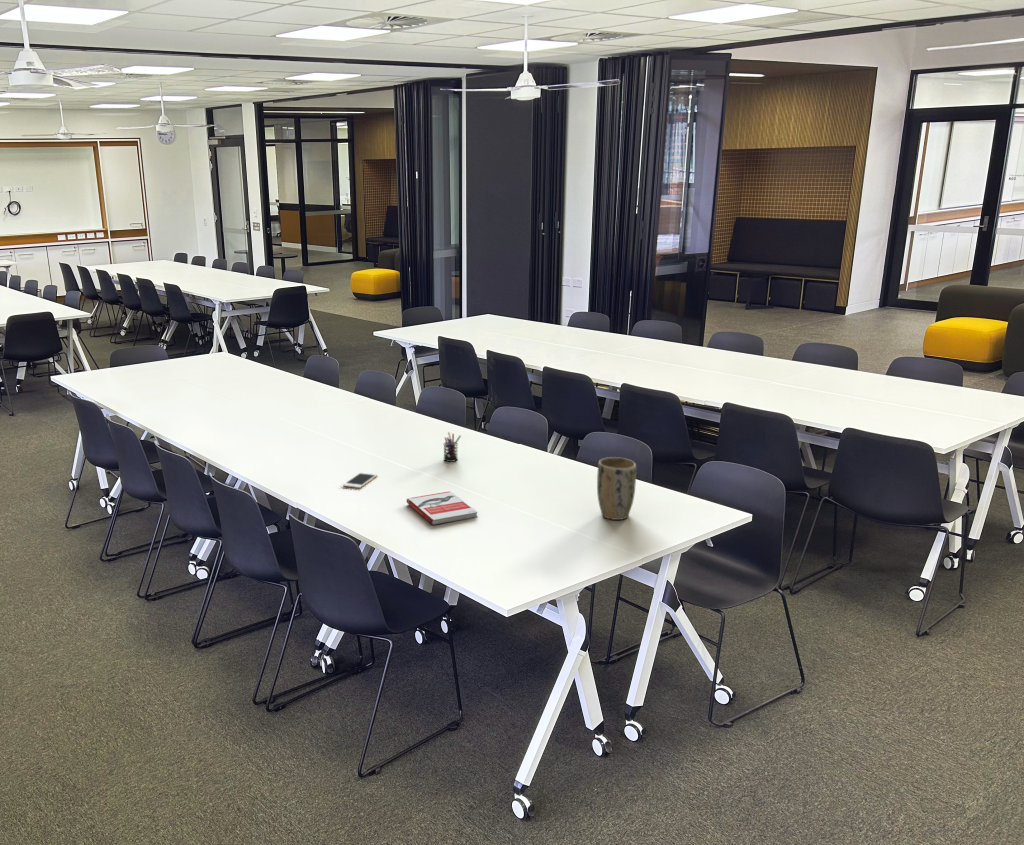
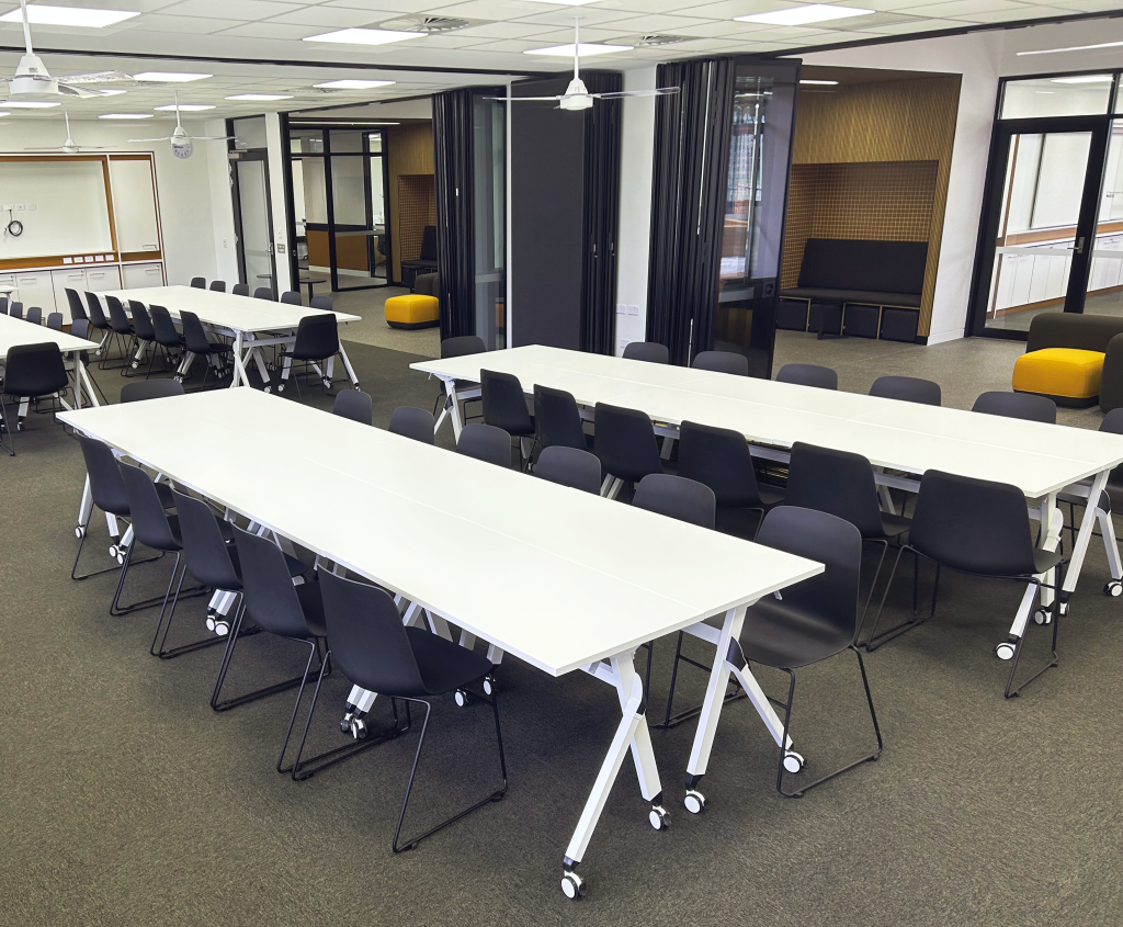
- plant pot (615, 489)
- cell phone (360, 480)
- pen holder (452, 445)
- book (441, 507)
